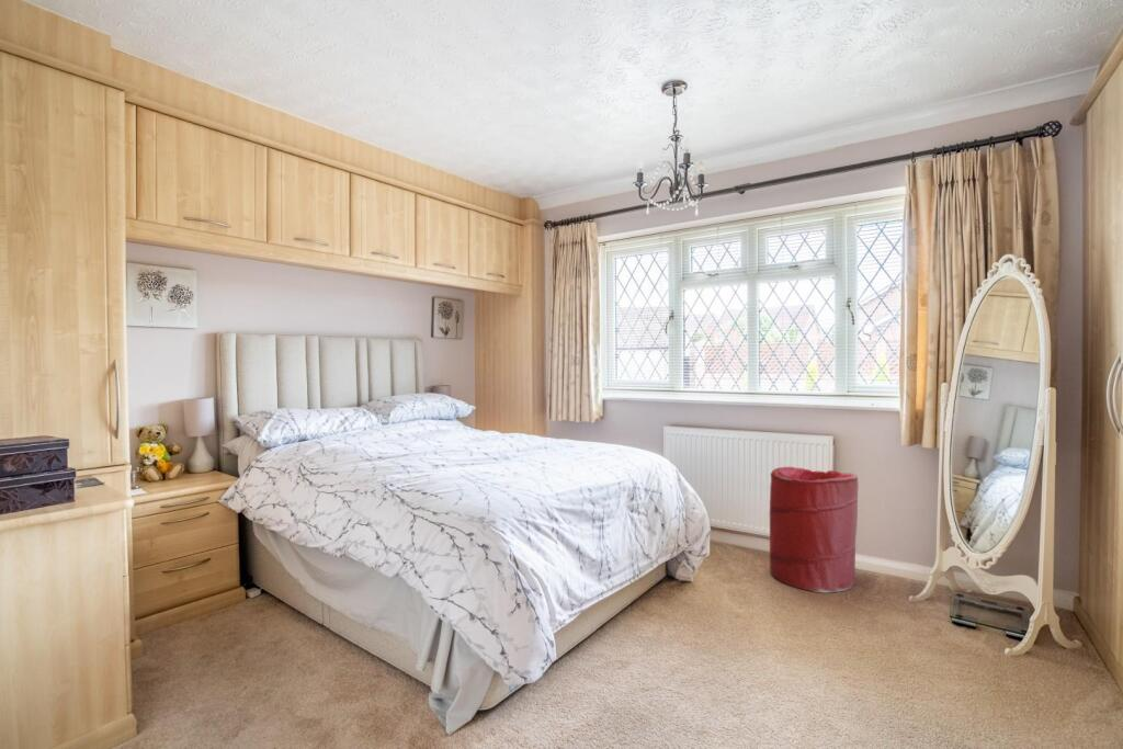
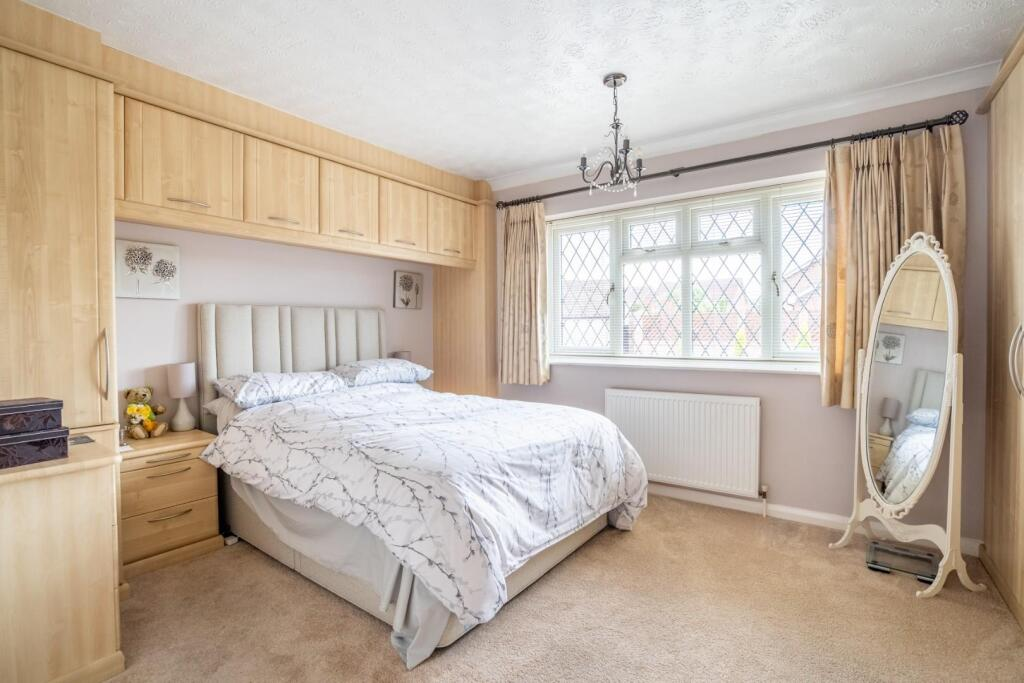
- laundry hamper (812, 522)
